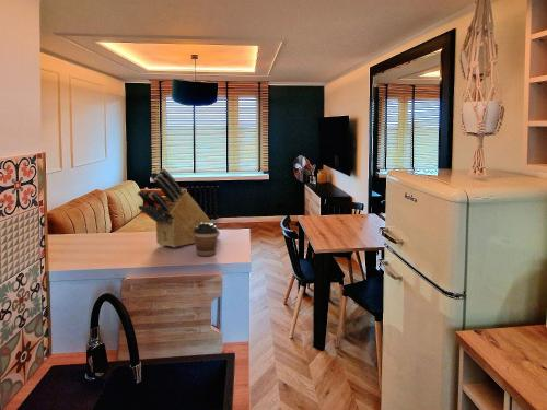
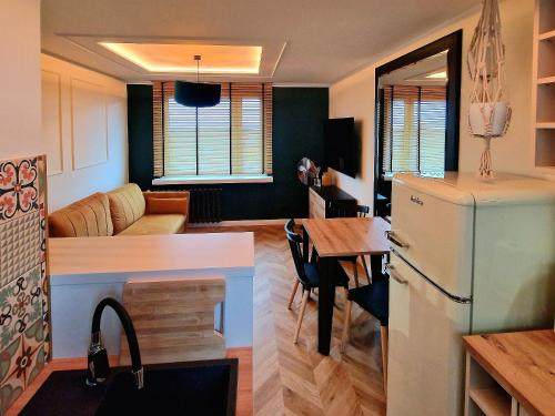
- coffee cup (206, 237)
- knife block (179, 206)
